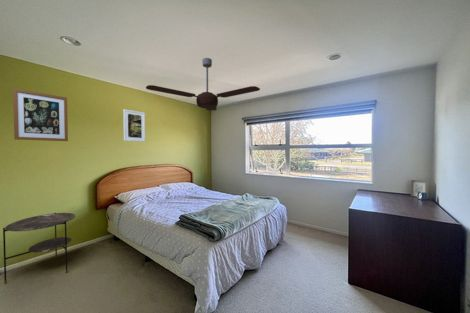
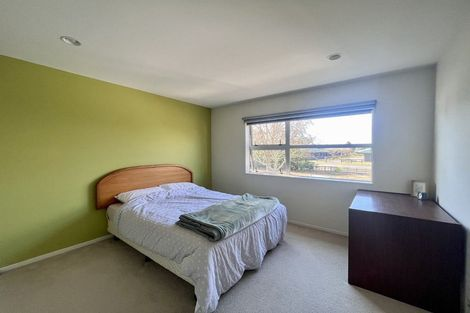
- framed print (134, 126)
- side table (42, 245)
- wall art (42, 116)
- ceiling fan (206, 85)
